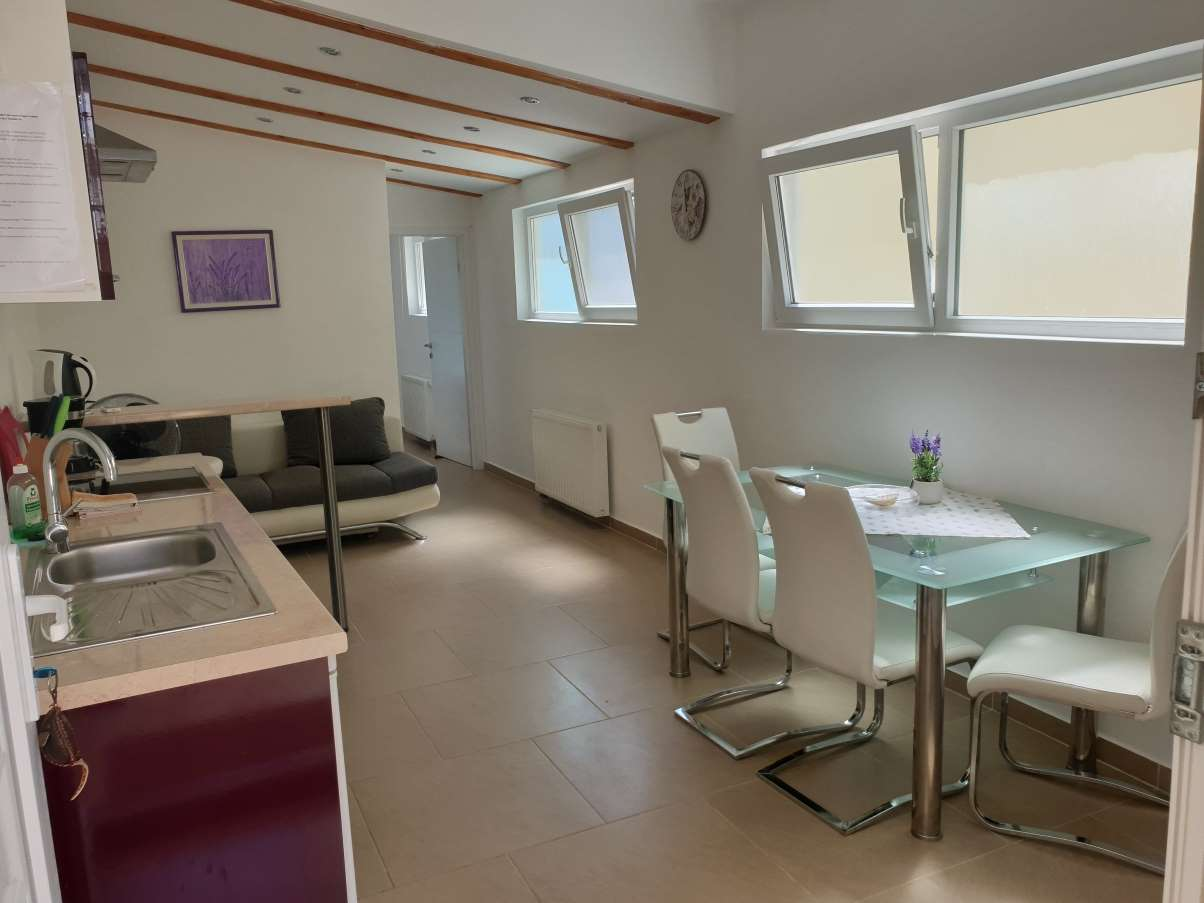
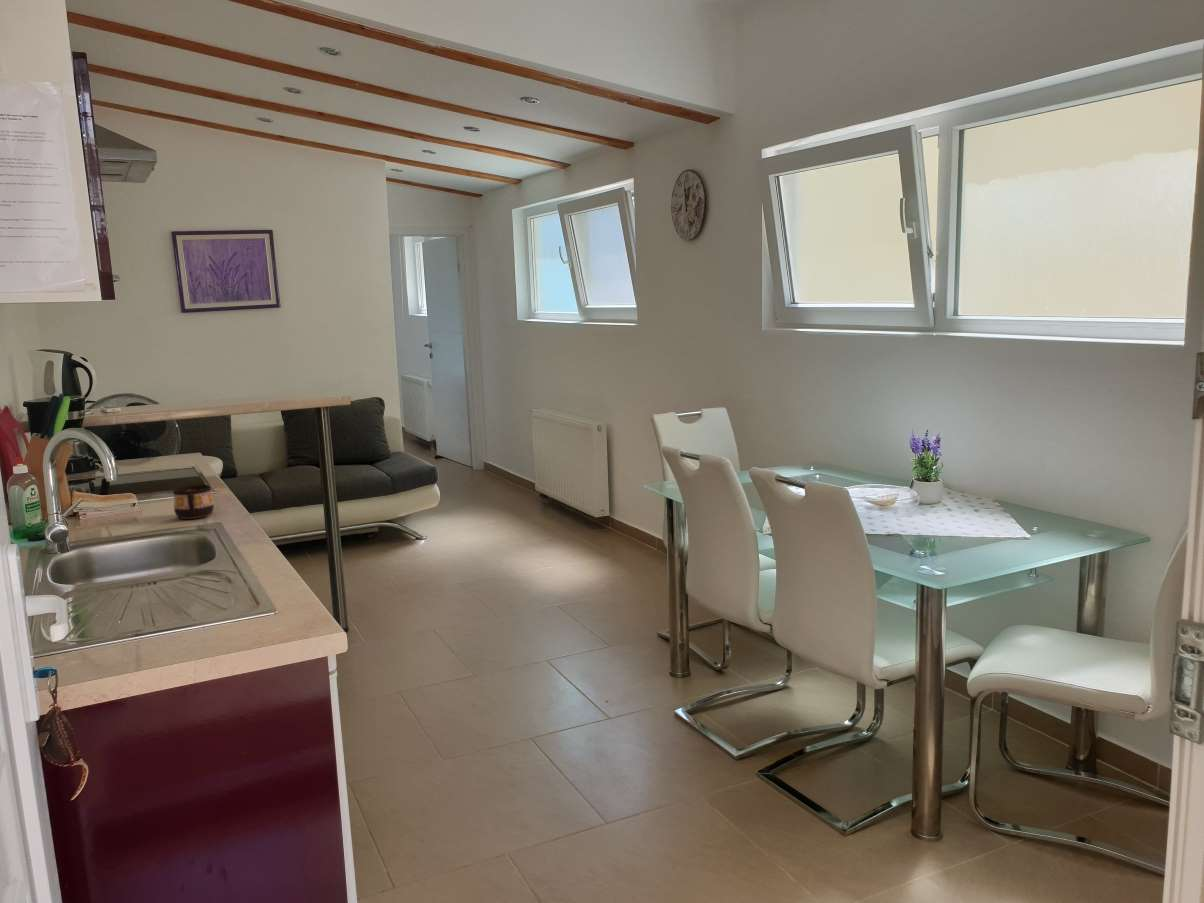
+ cup (191, 502)
